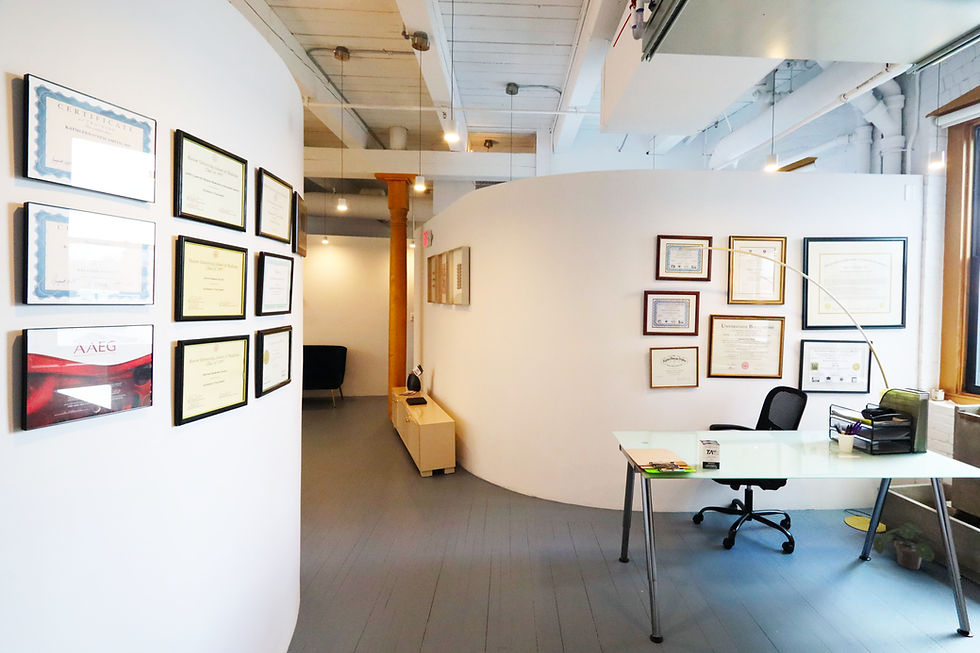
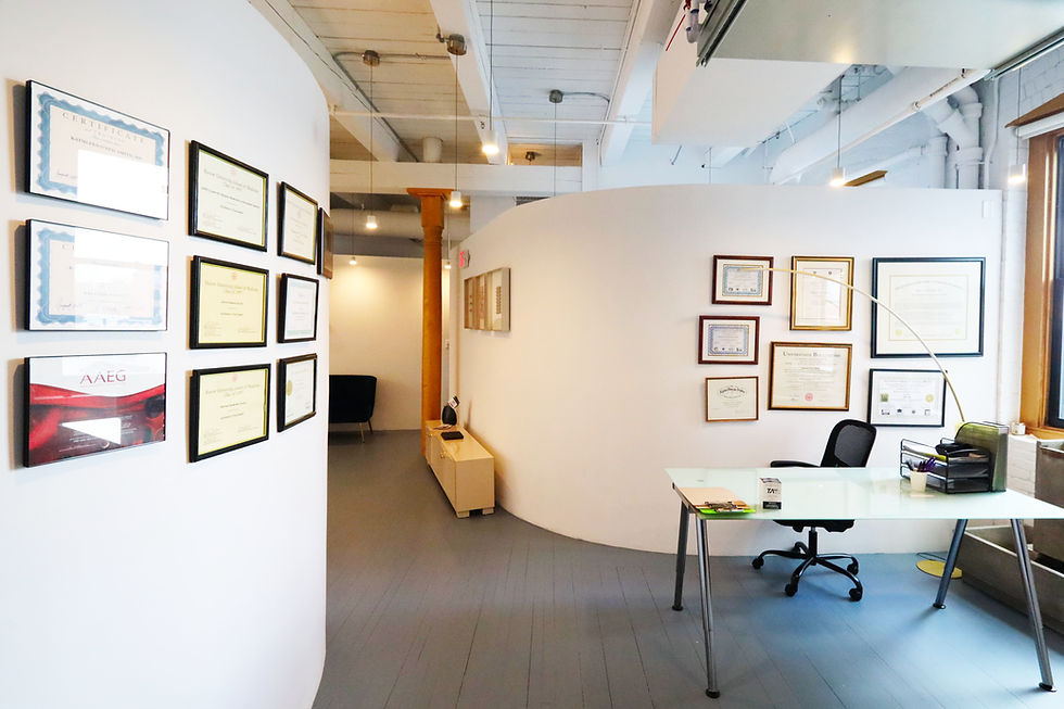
- potted plant (906, 544)
